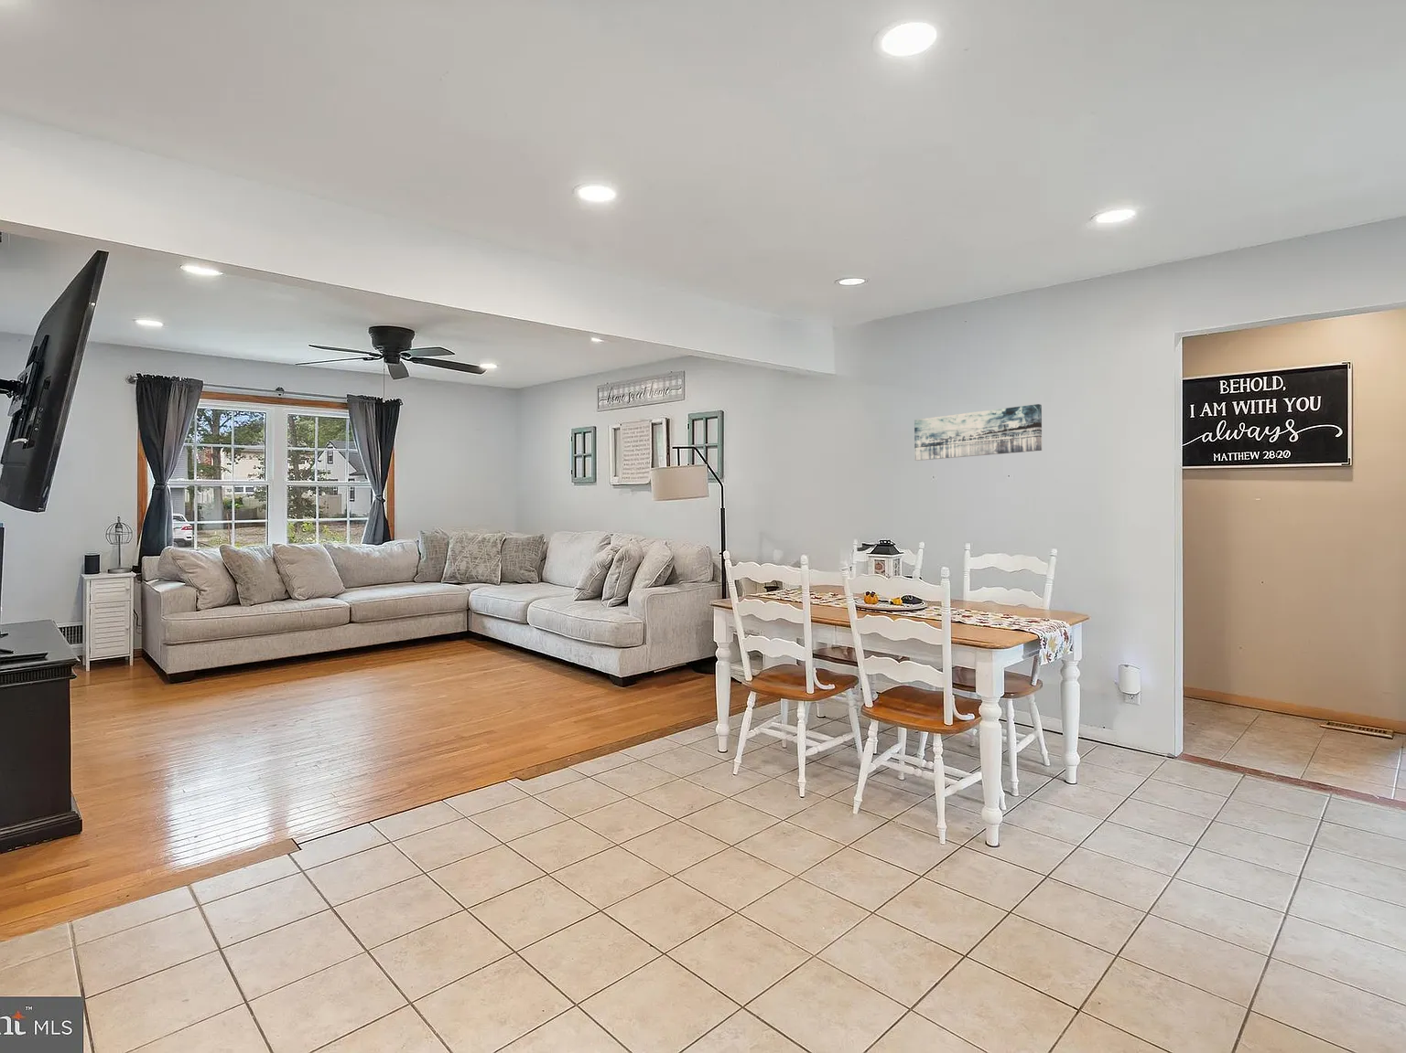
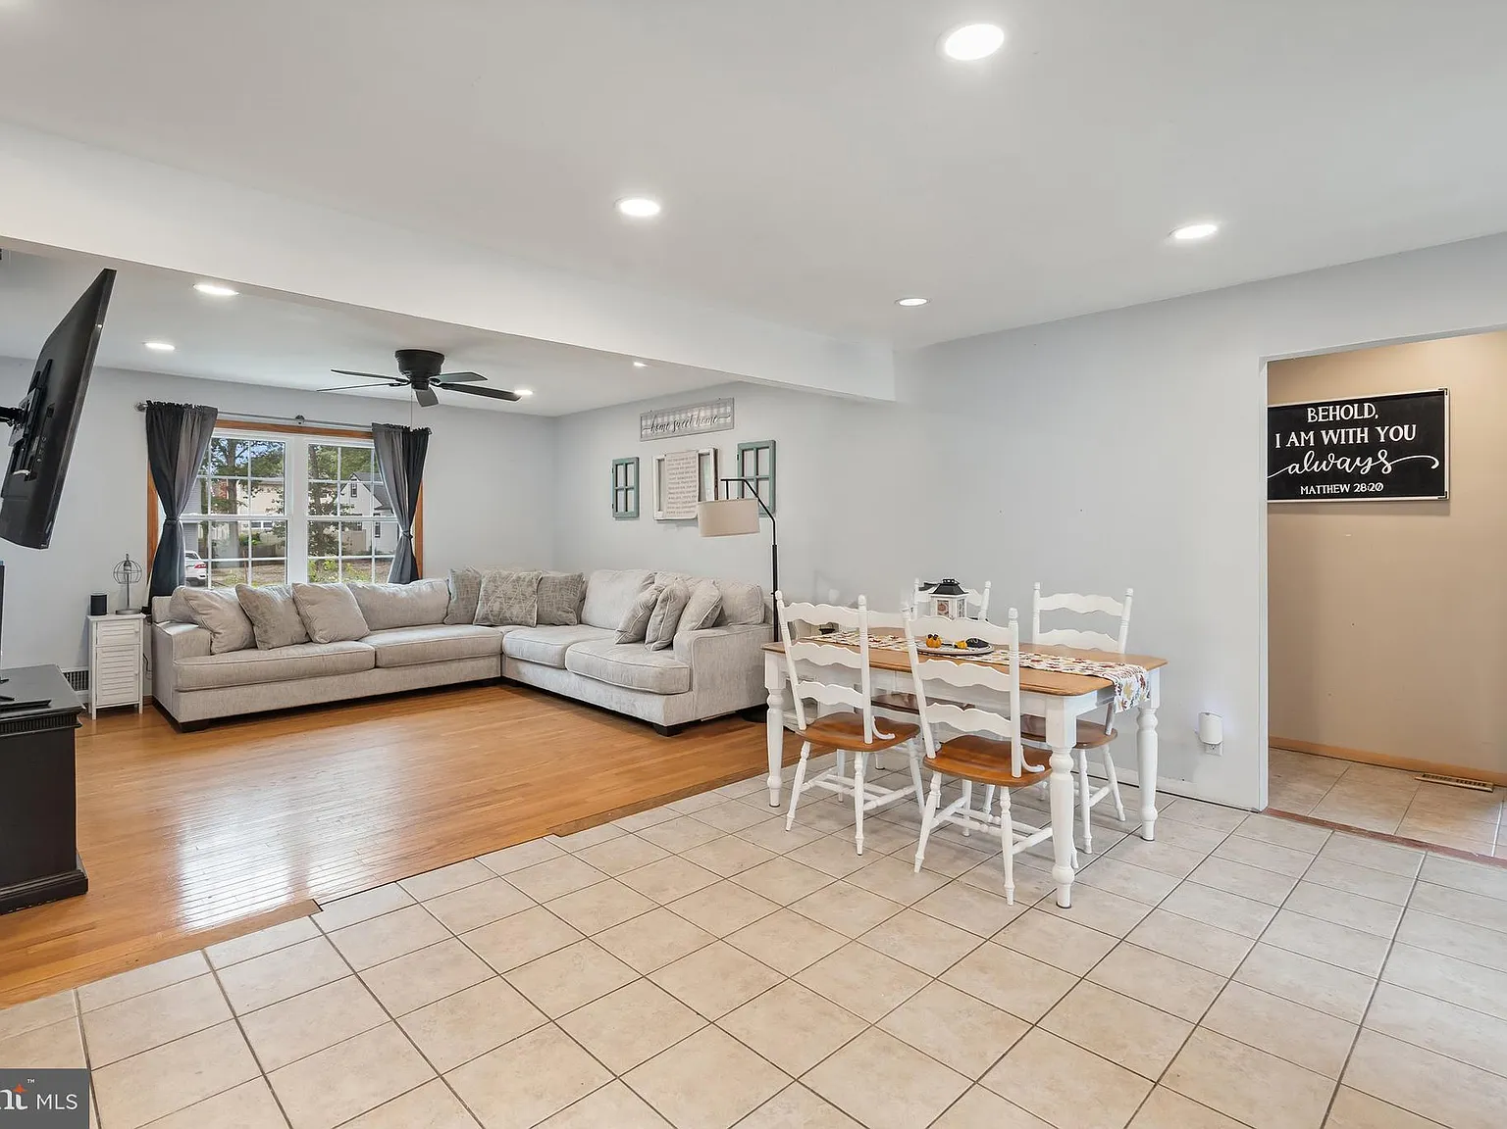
- wall art (974, 435)
